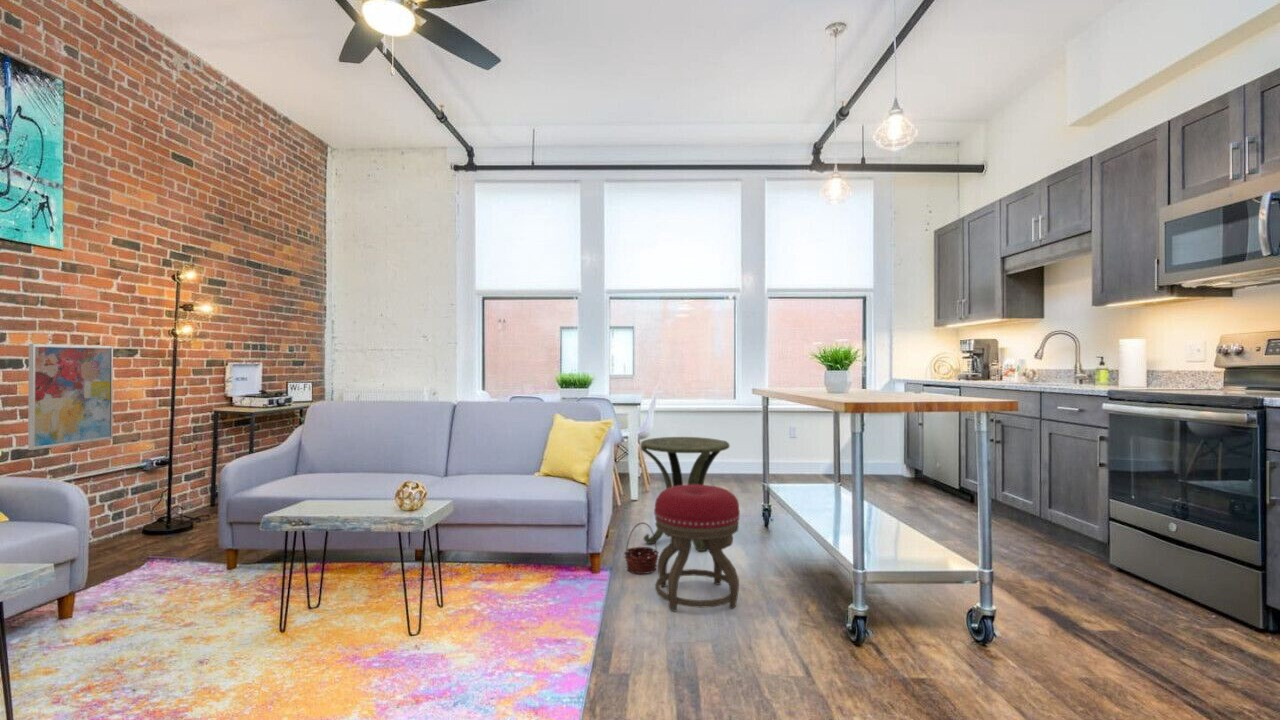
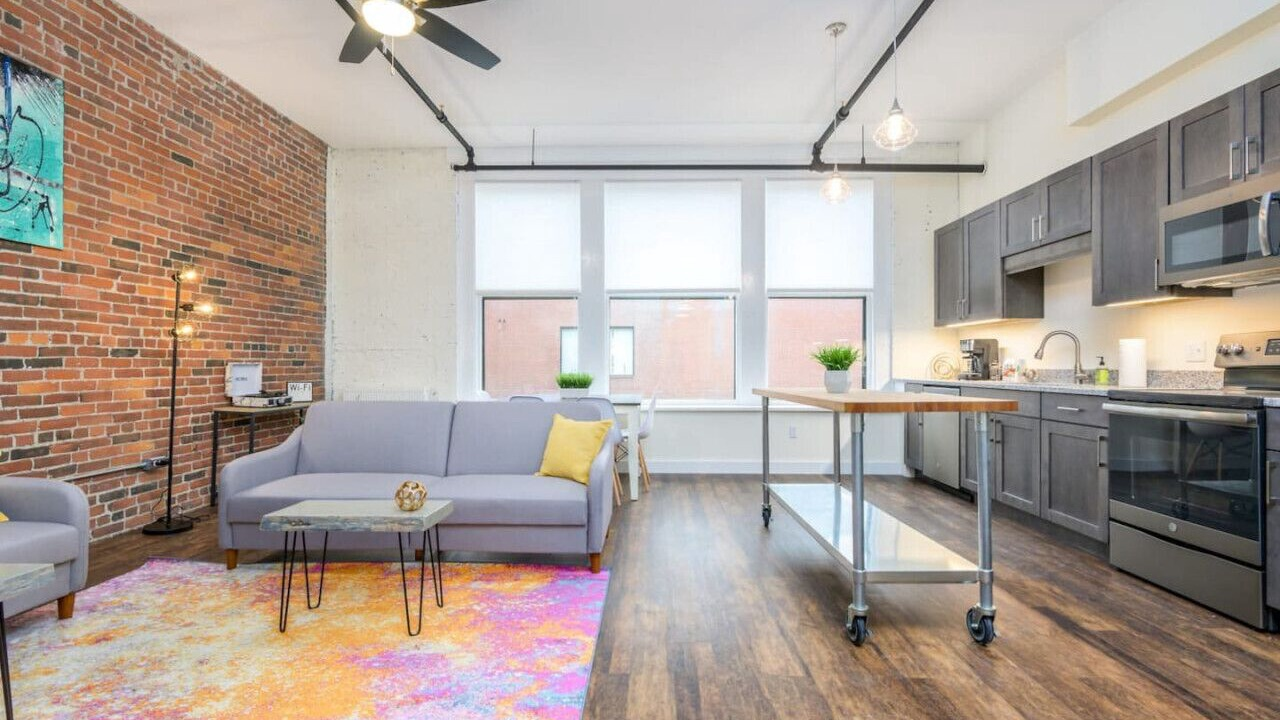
- basket (641, 547)
- side table (682, 484)
- stool (699, 539)
- wall art (73, 394)
